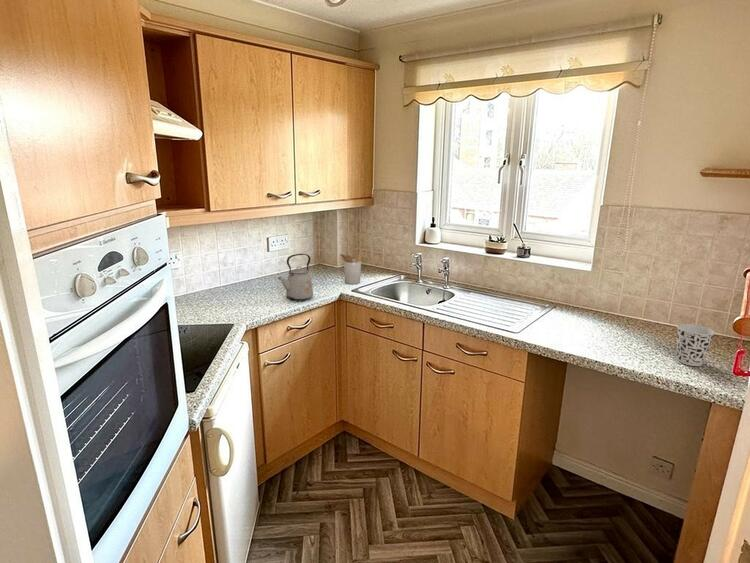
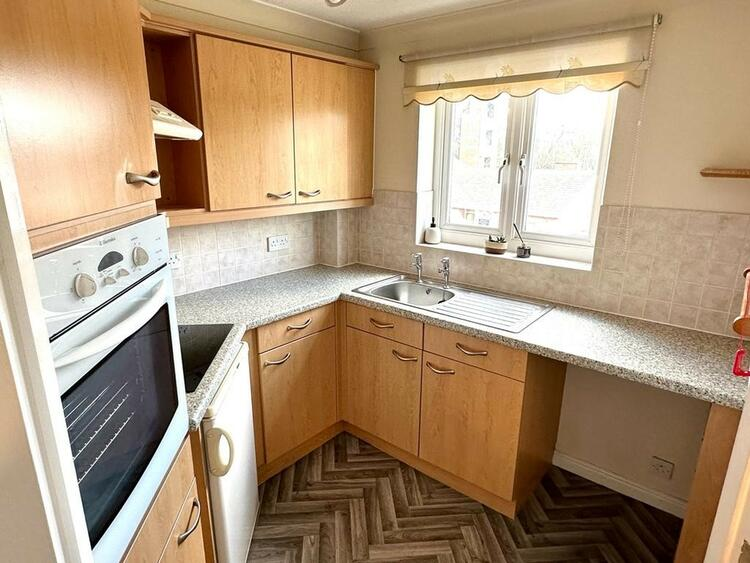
- cup (692, 345)
- kettle (294, 277)
- utensil holder (350, 267)
